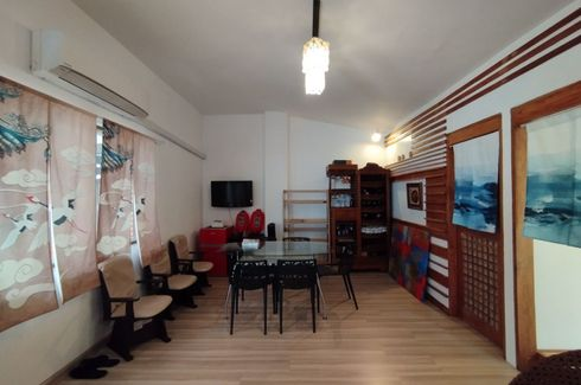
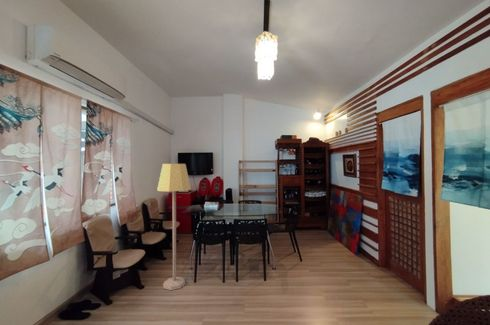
+ lamp (174, 223)
